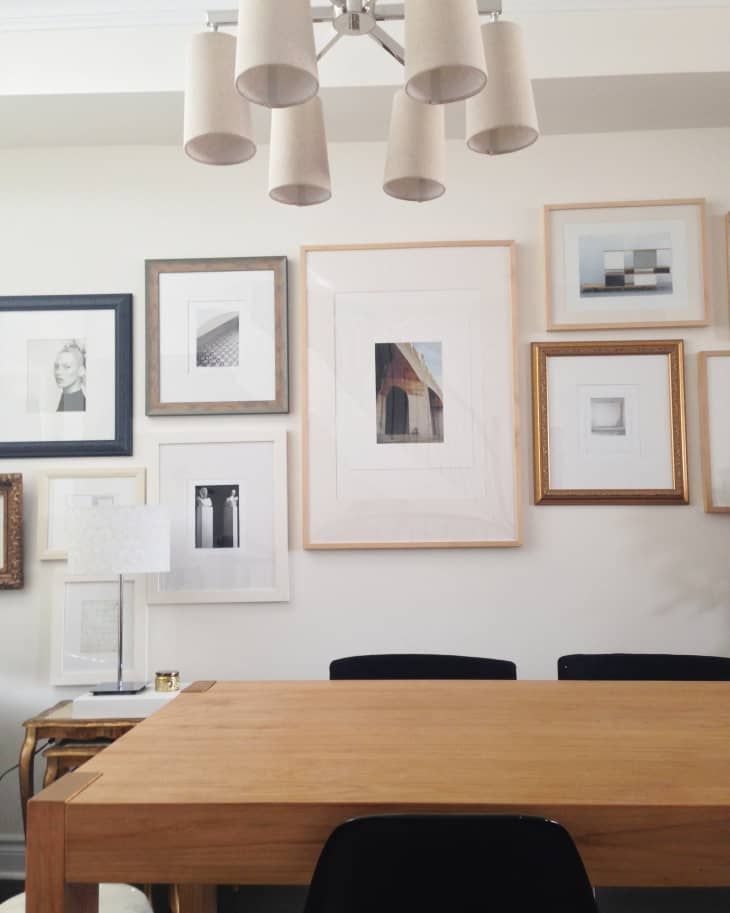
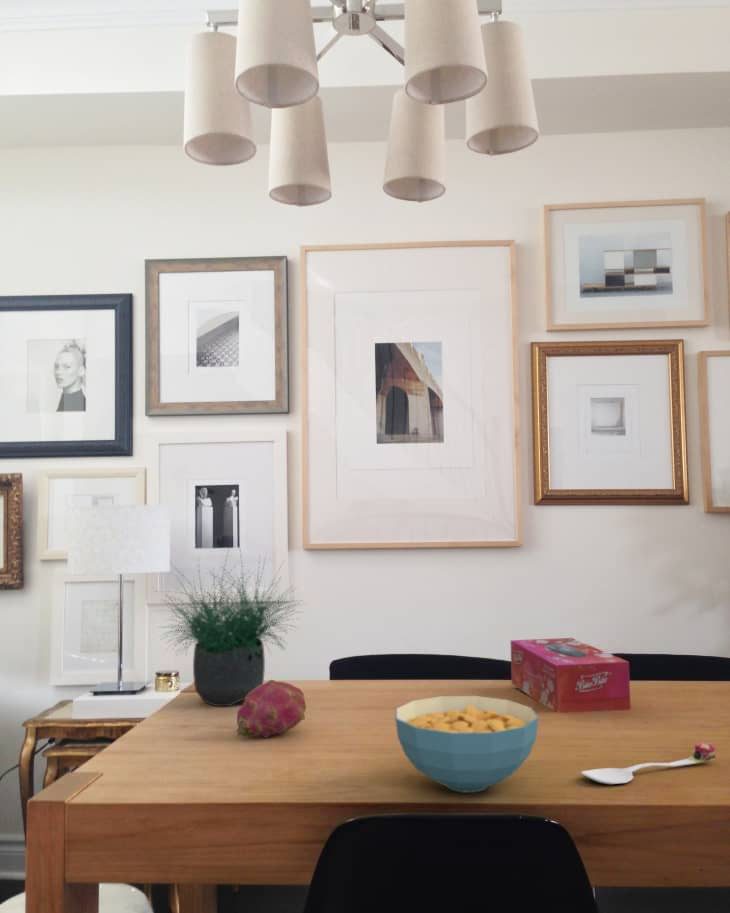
+ spoon (652, 763)
+ fruit (271, 706)
+ tissue box (565, 673)
+ cereal bowl (465, 748)
+ potted plant (228, 619)
